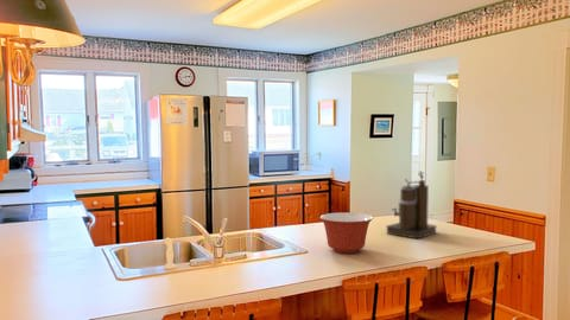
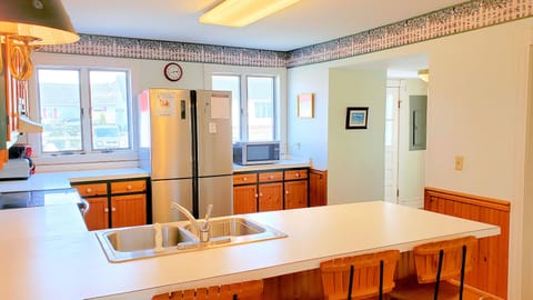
- mixing bowl (346, 232)
- coffee maker (411, 201)
